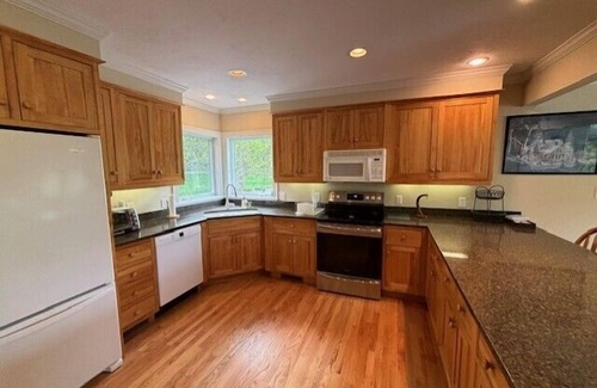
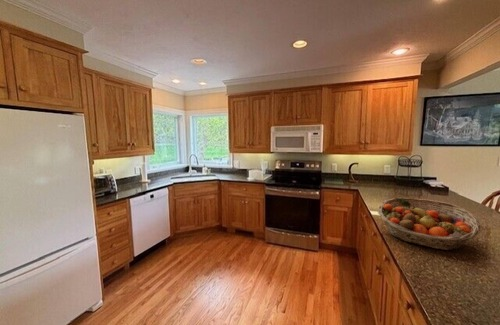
+ fruit basket (423, 221)
